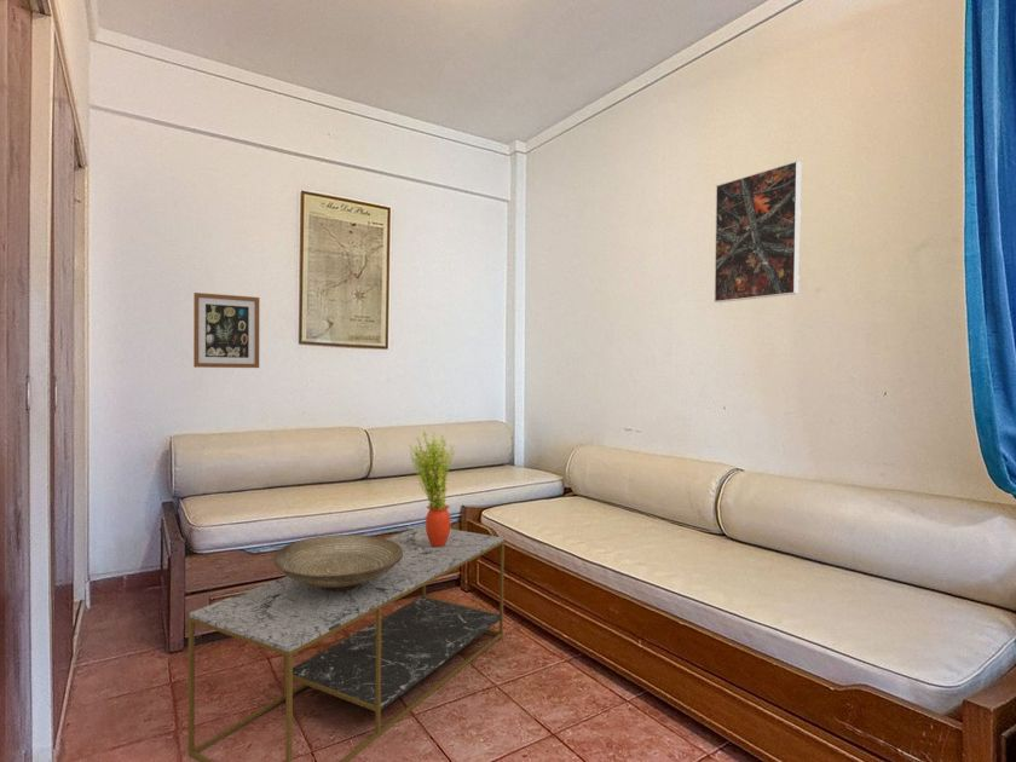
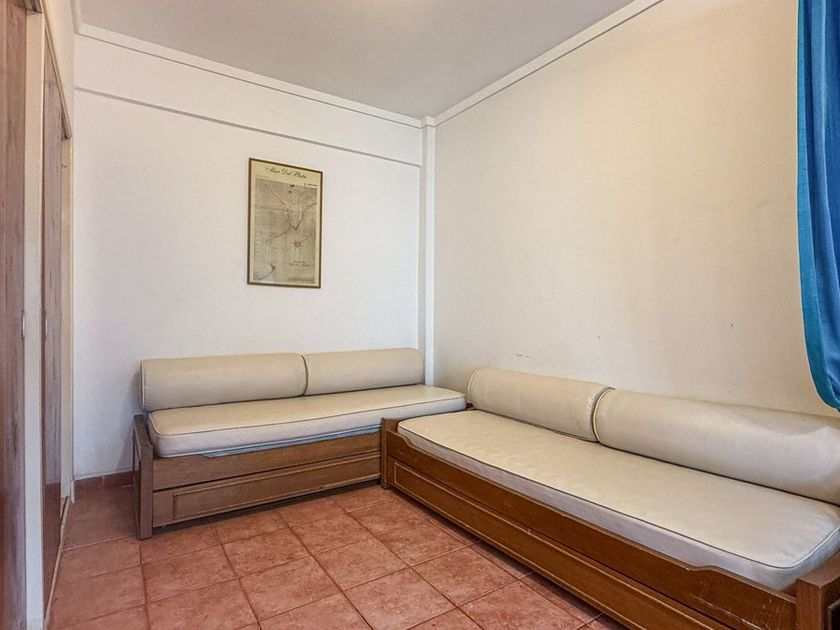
- coffee table (375, 625)
- wall art (227, 330)
- decorative bowl (340, 566)
- potted plant (431, 487)
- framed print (755, 236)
